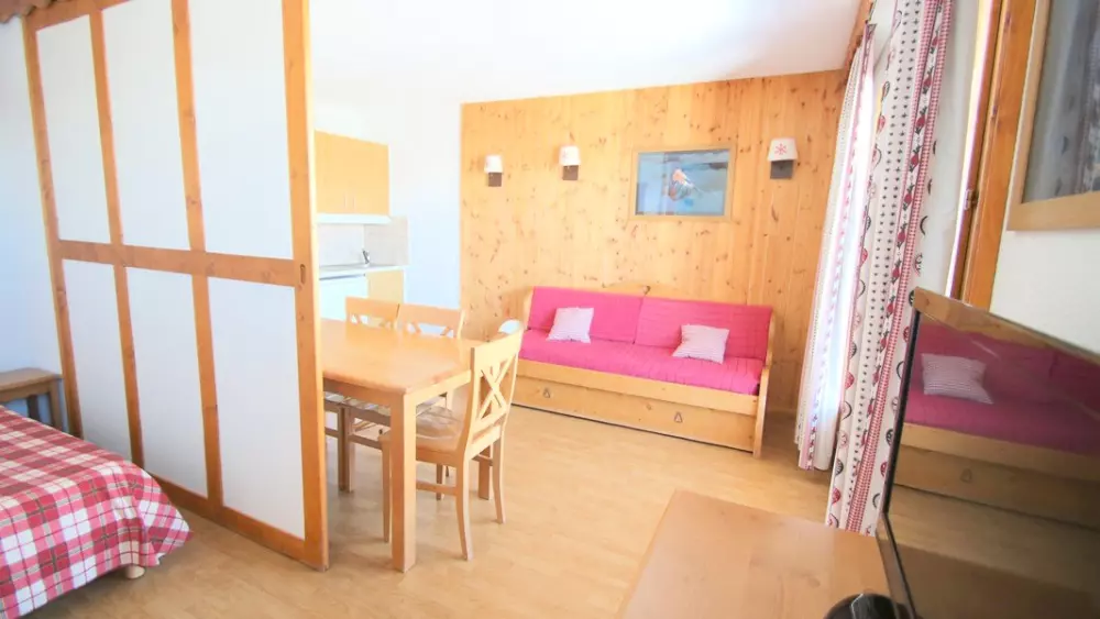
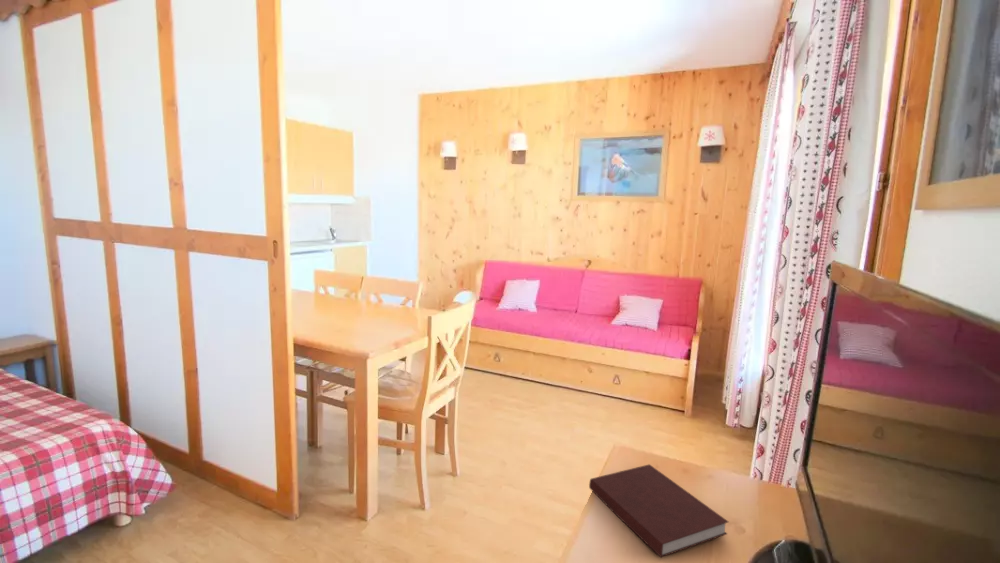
+ notebook (654, 504)
